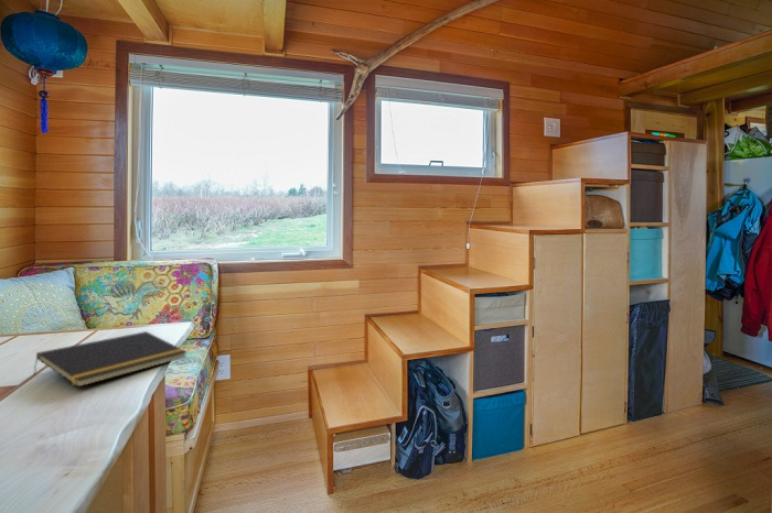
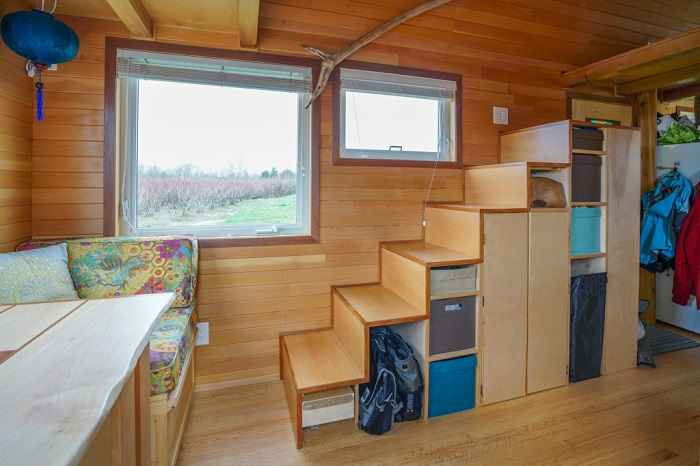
- notepad (117, 354)
